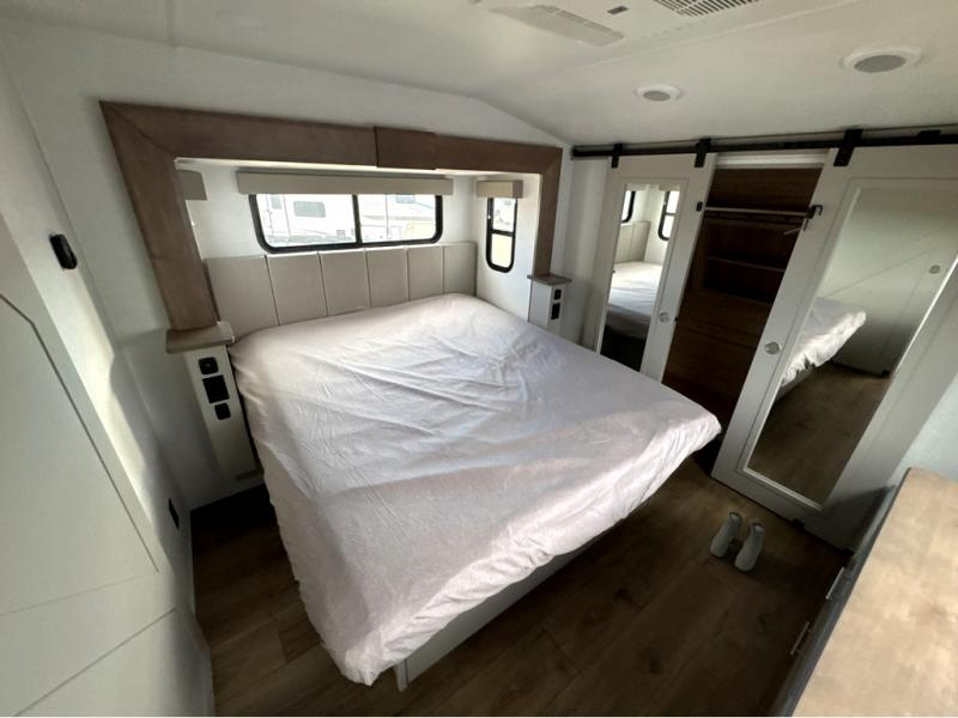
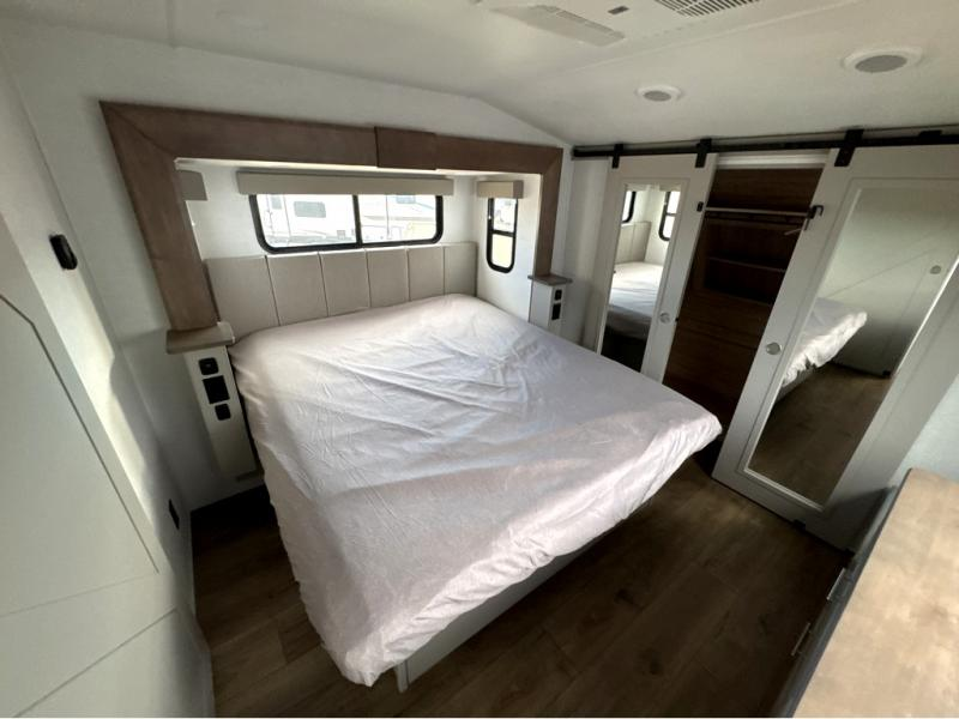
- boots (734, 535)
